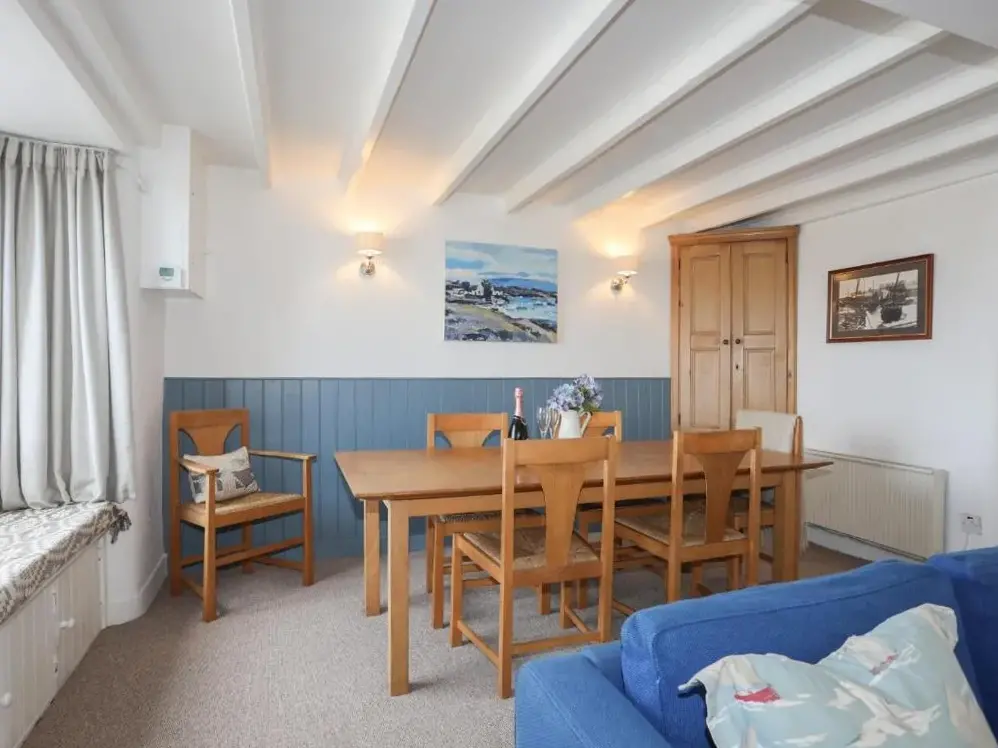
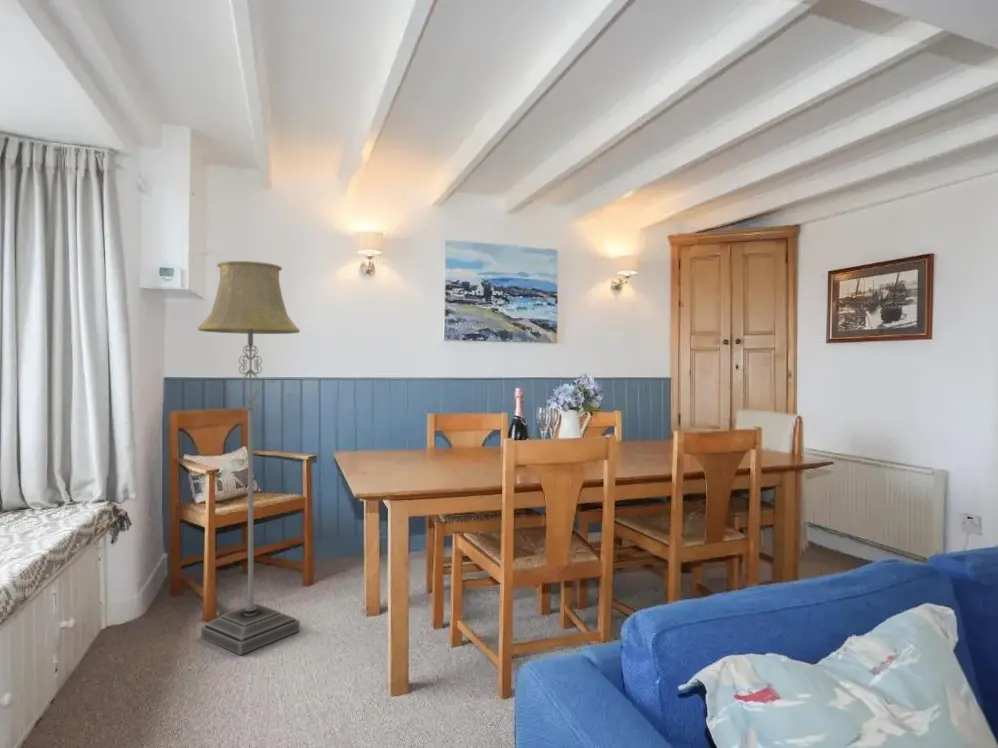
+ floor lamp (250, 450)
